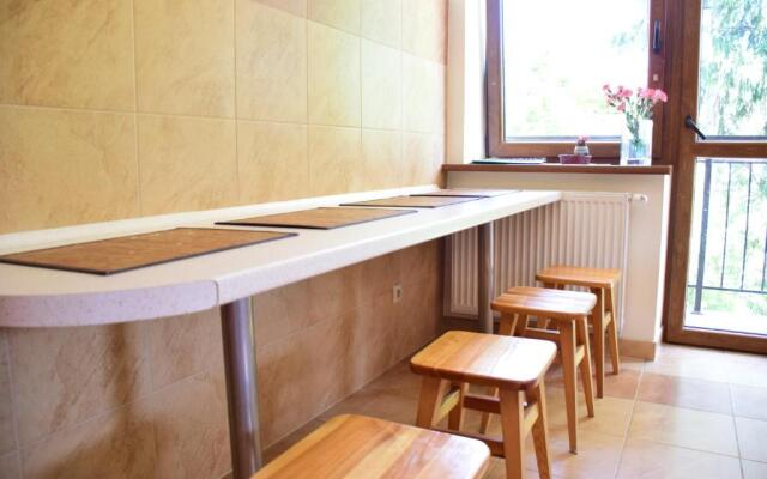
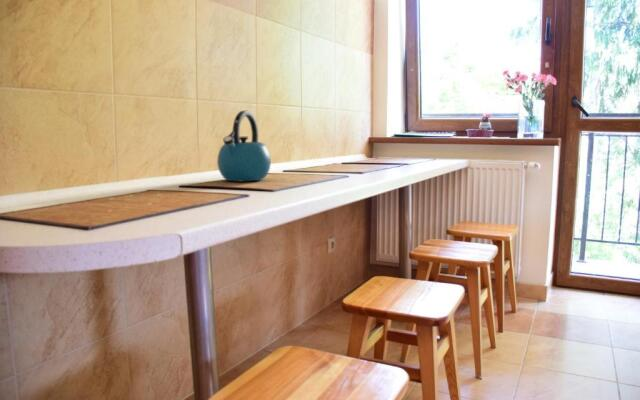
+ kettle (242, 145)
